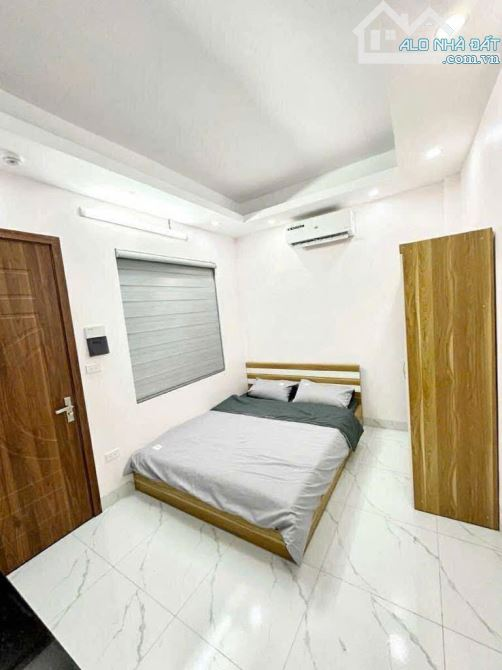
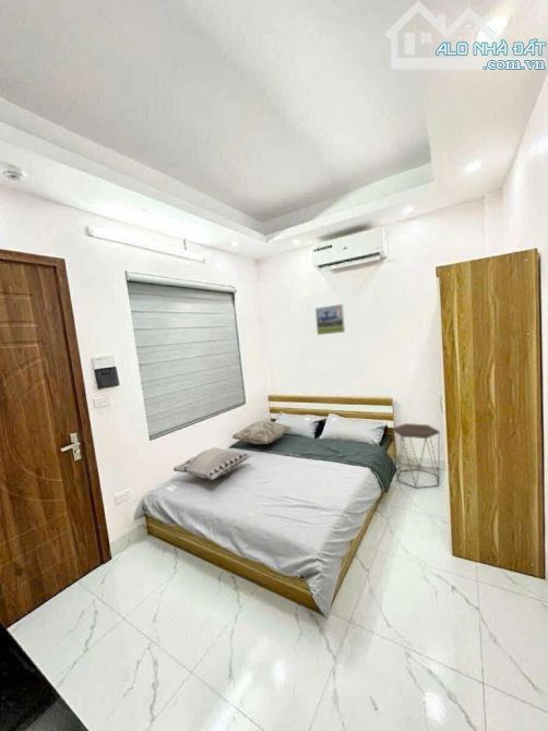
+ decorative pillow (262, 432)
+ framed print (330, 320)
+ side table (415, 455)
+ decorative pillow (213, 462)
